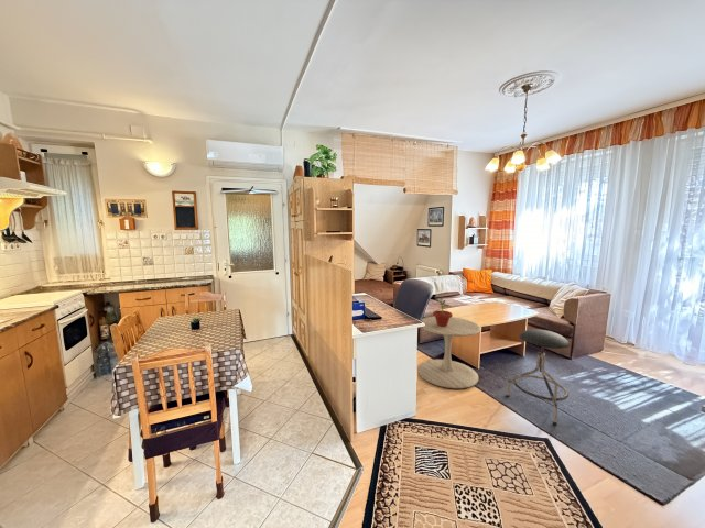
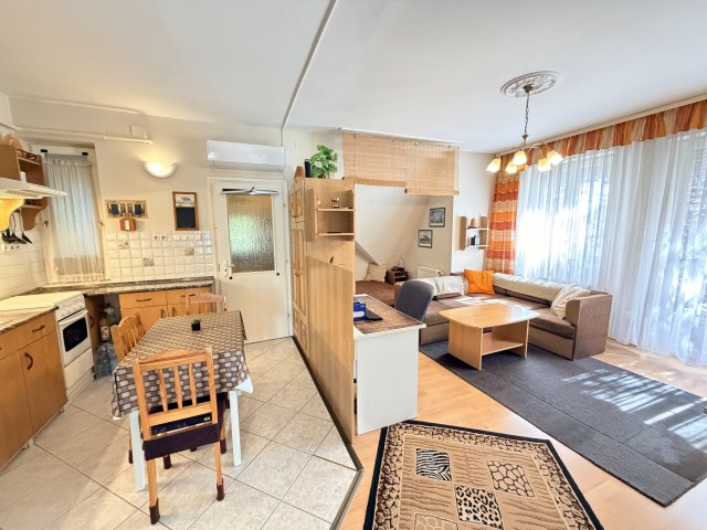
- side table (447, 349)
- potted plant (442, 309)
- stool (542, 369)
